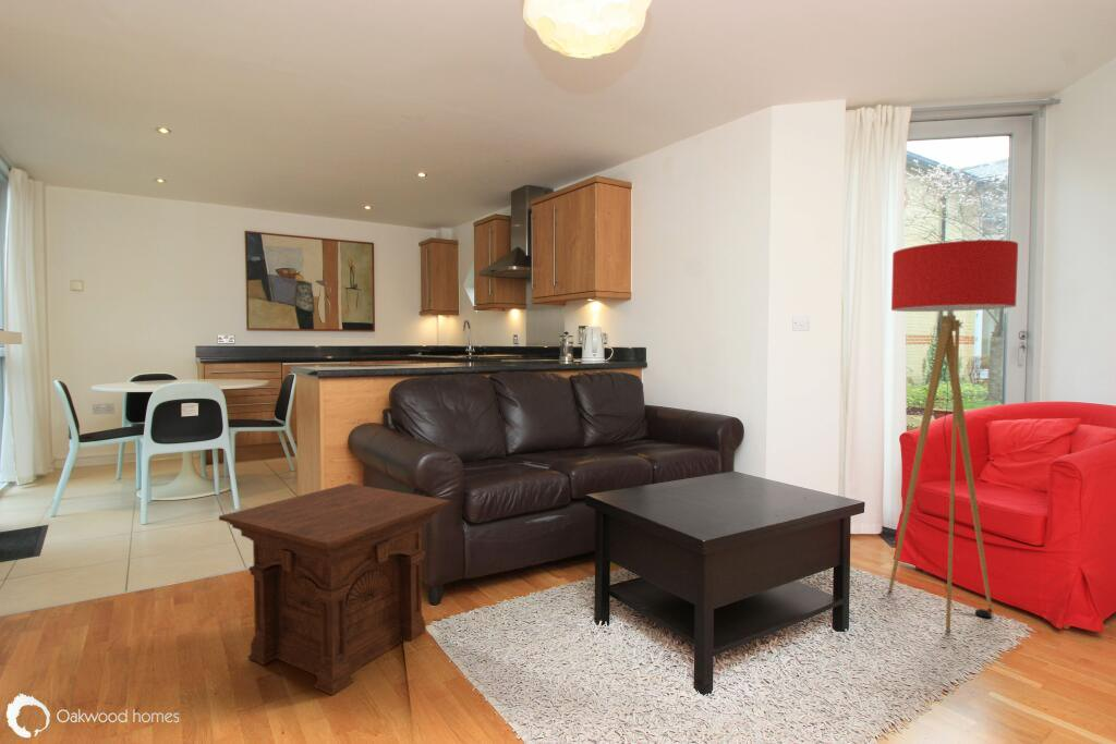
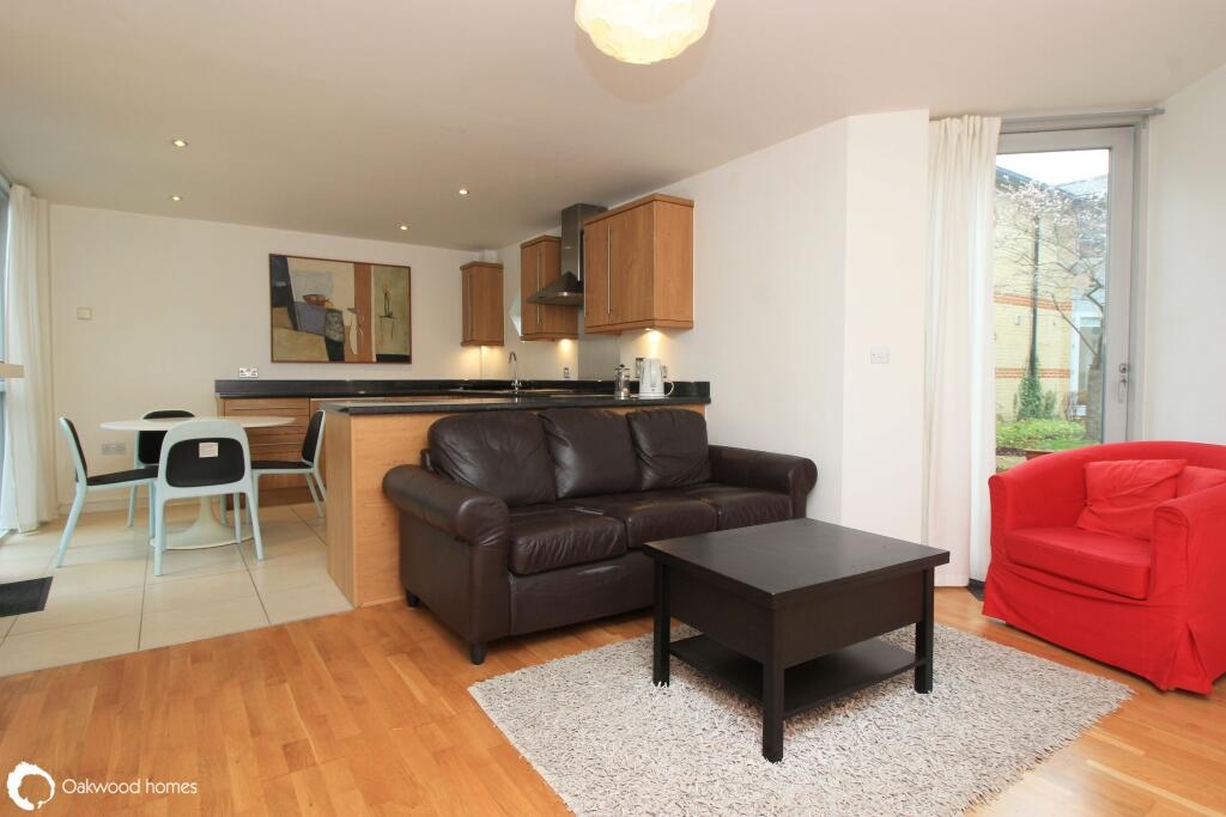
- floor lamp (944, 431)
- side table (340, 577)
